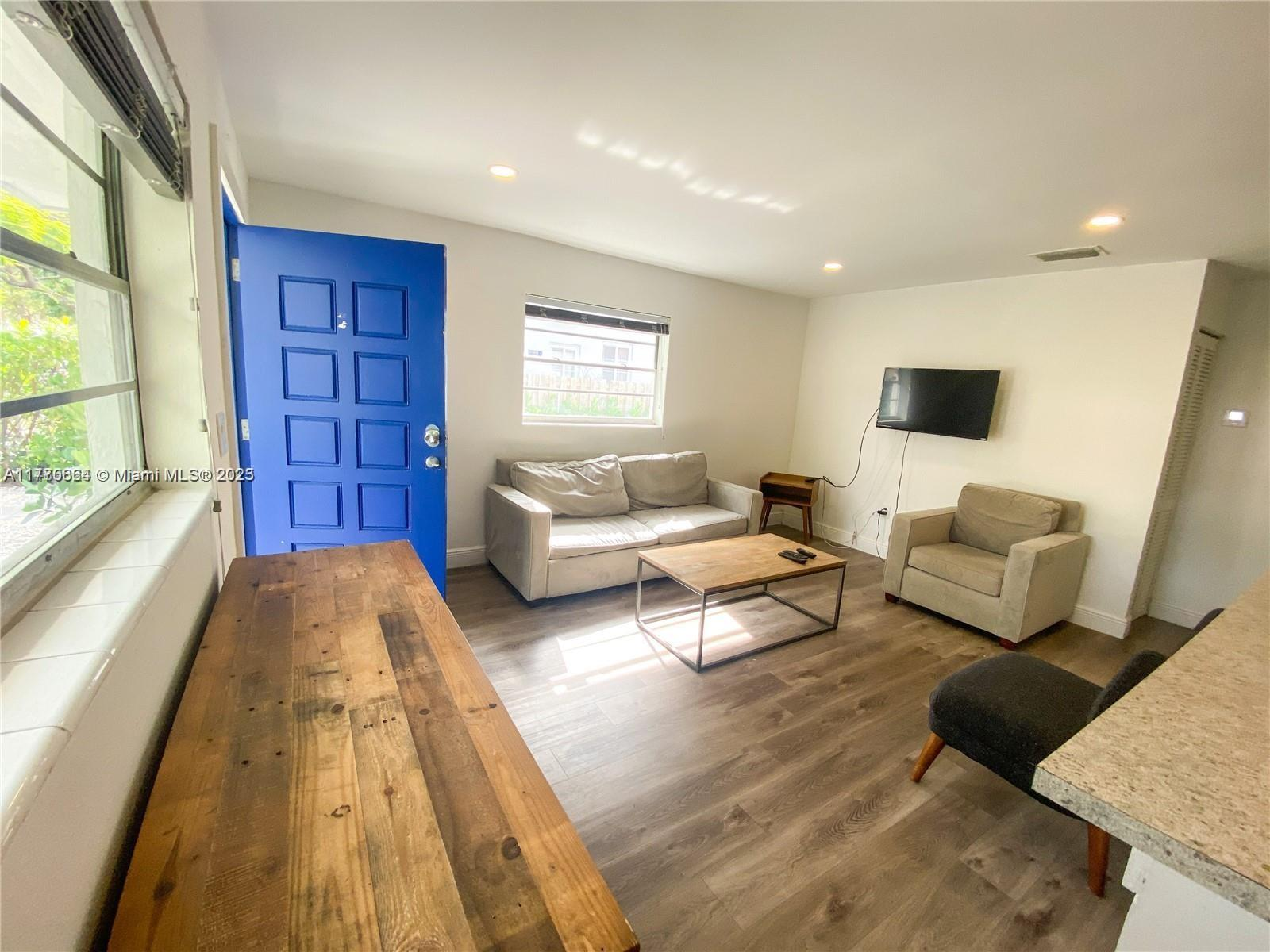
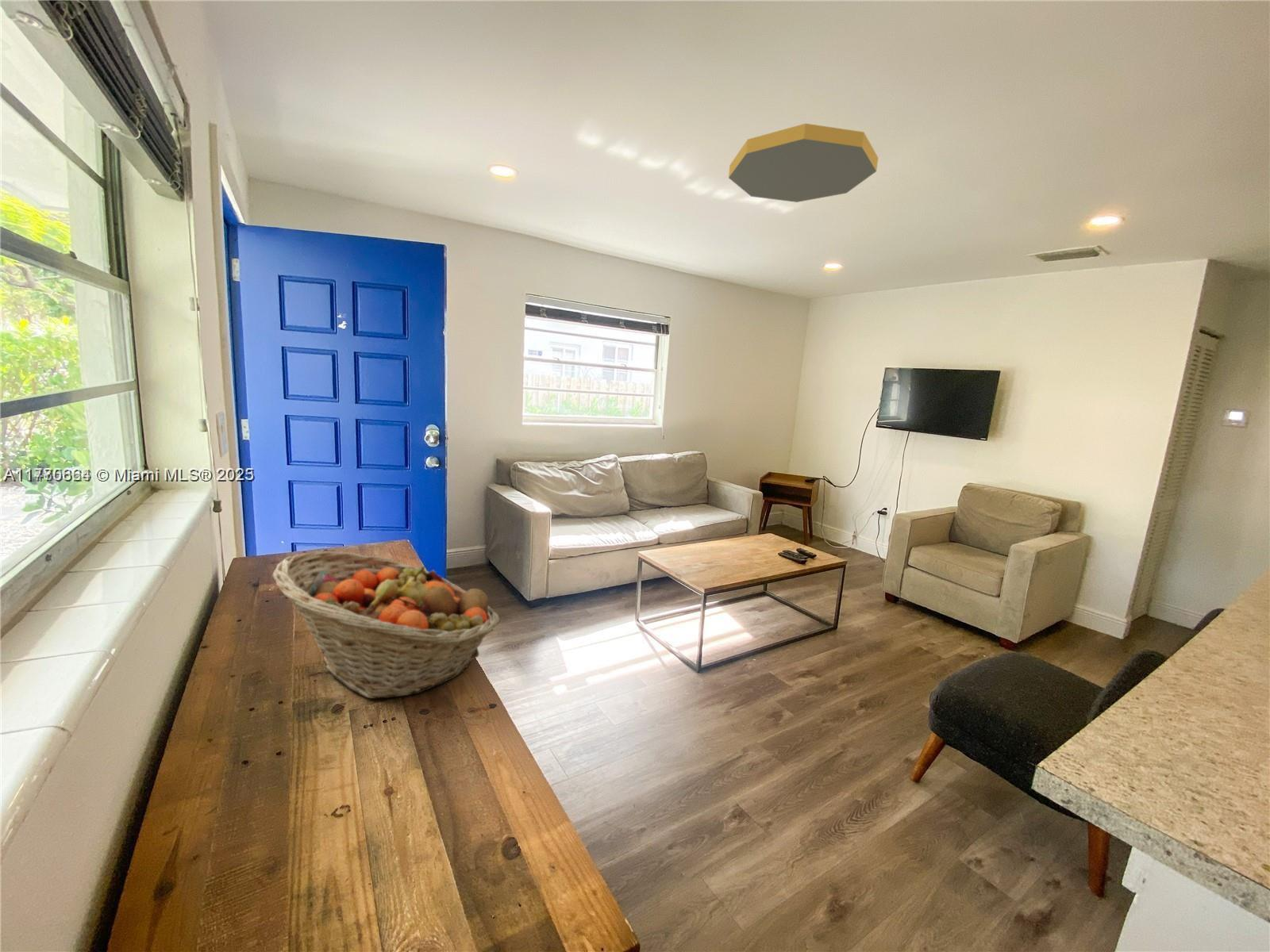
+ ceiling light (800, 168)
+ fruit basket (392, 608)
